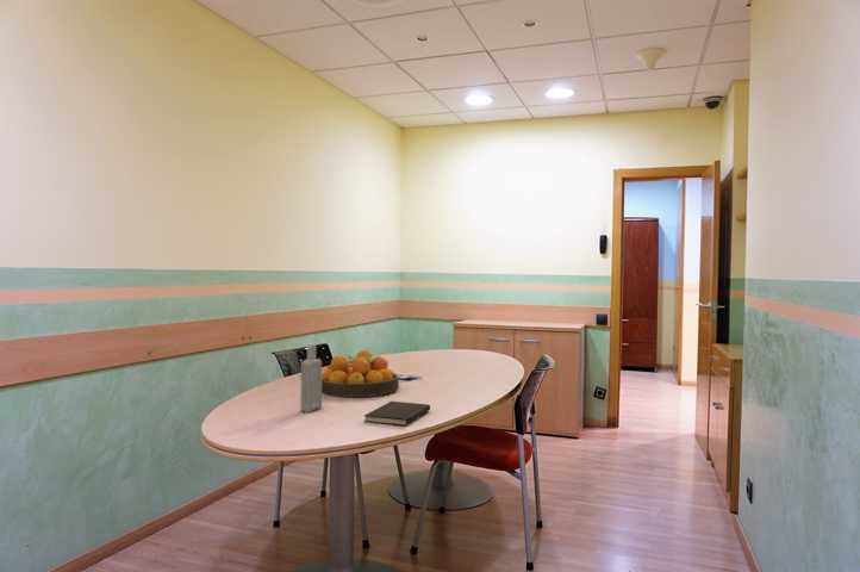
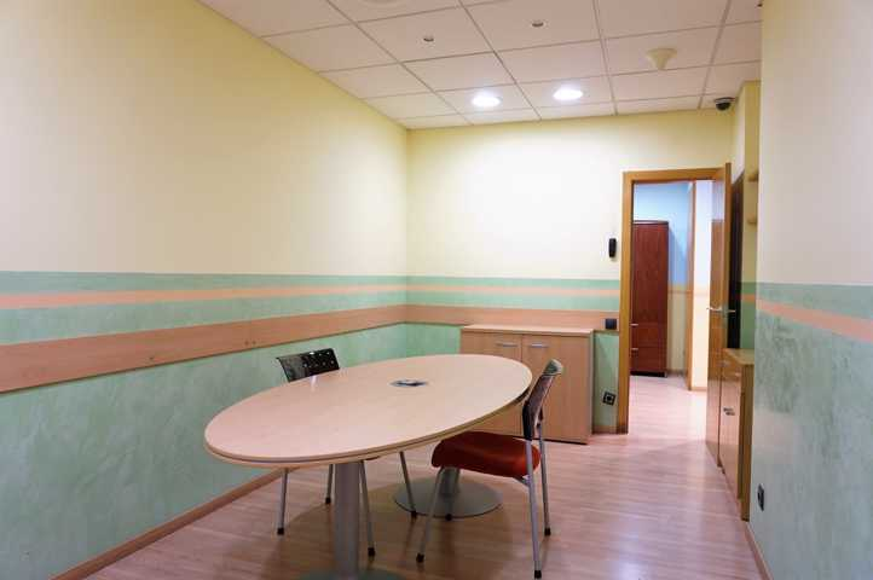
- bottle (311, 377)
- fruit bowl (359, 371)
- hardcover book (398, 412)
